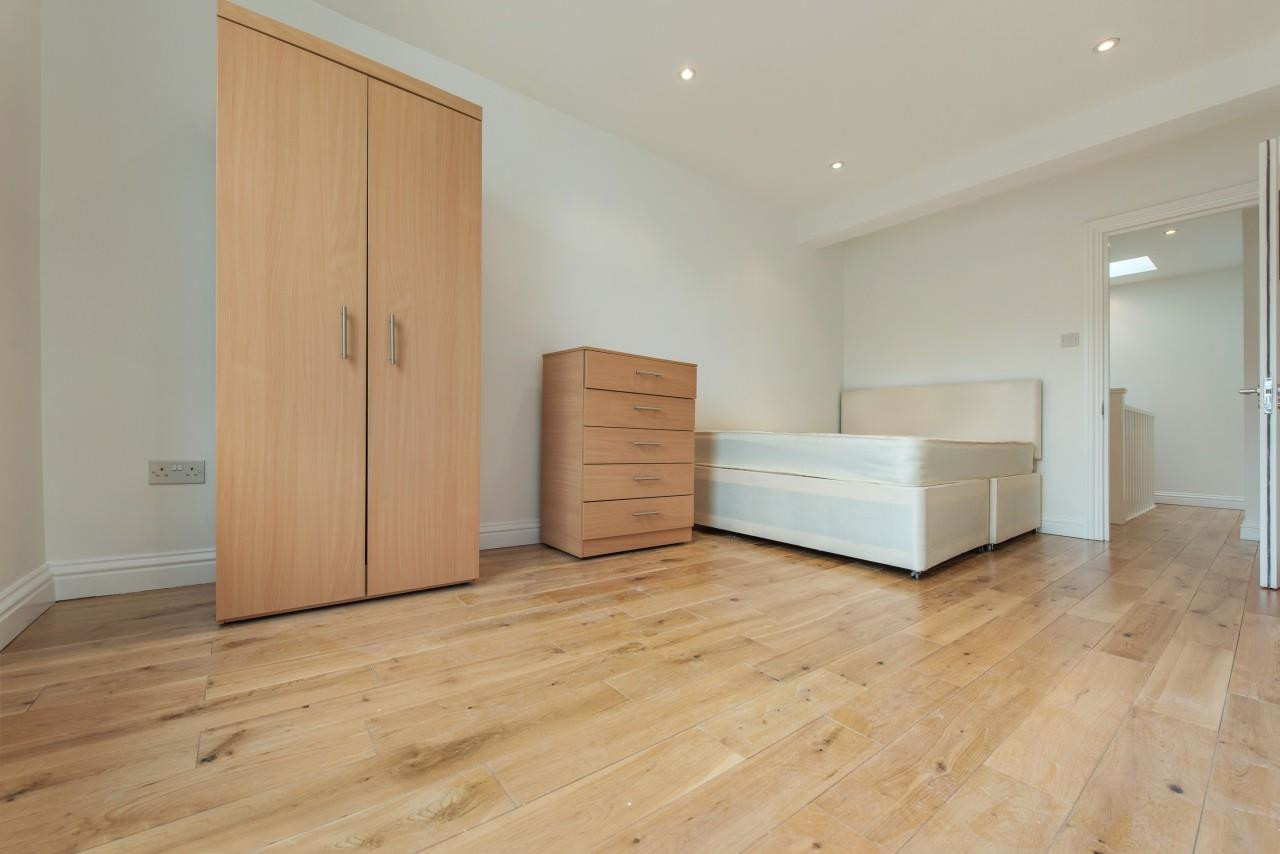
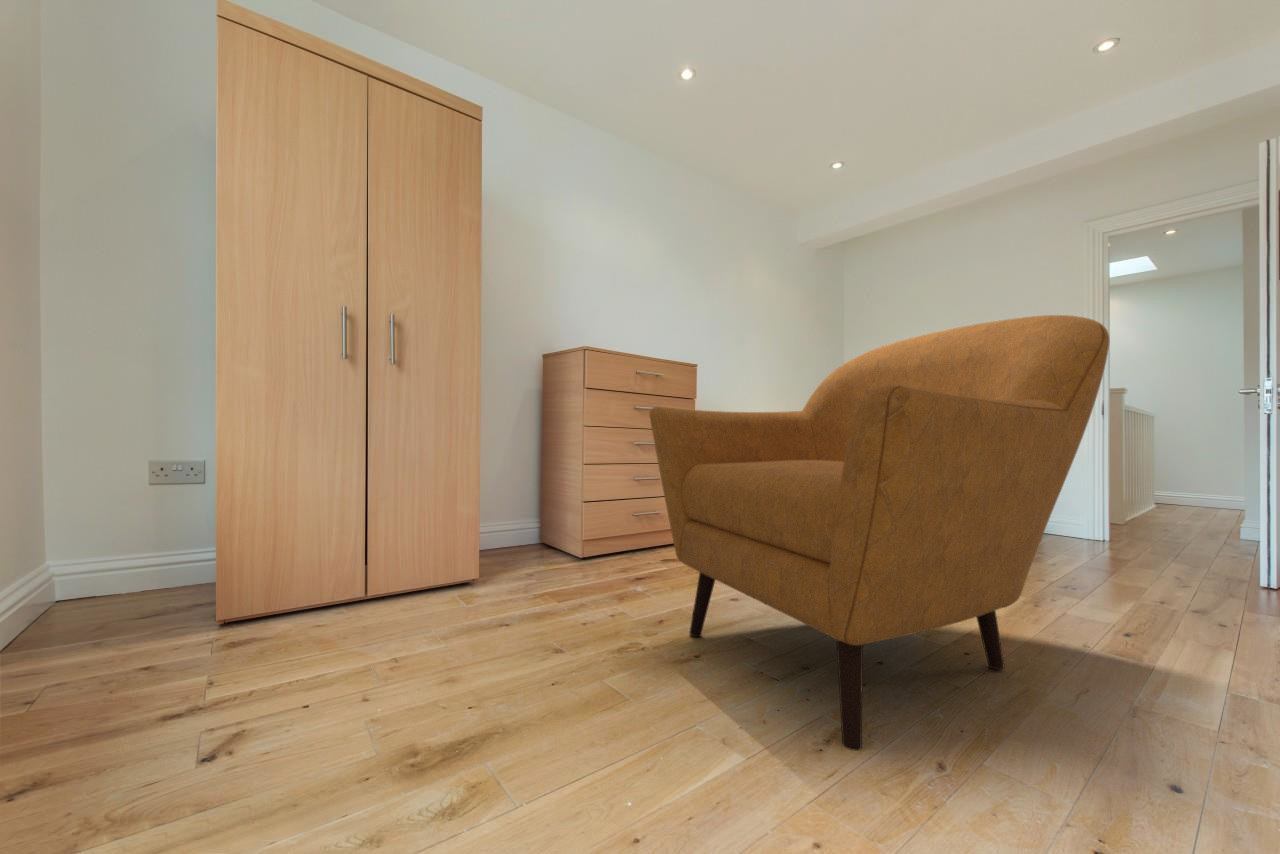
+ armchair (874, 482)
